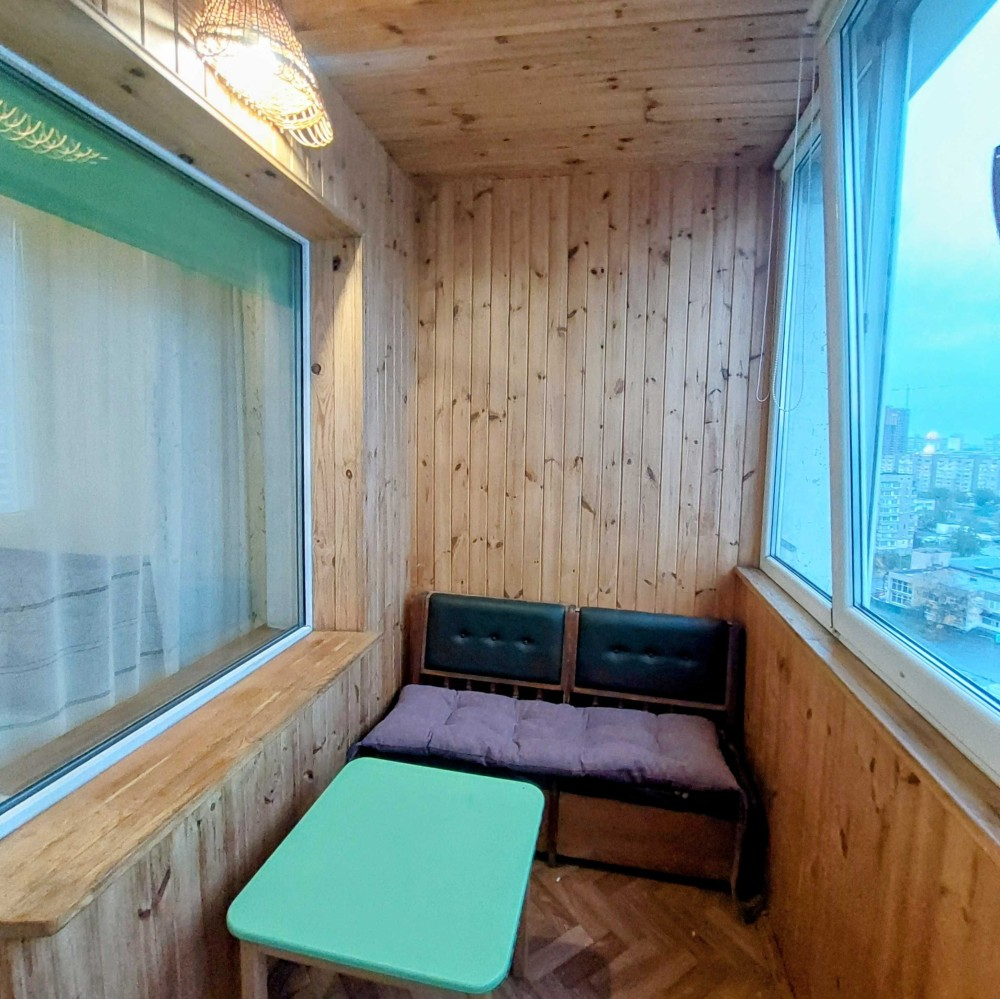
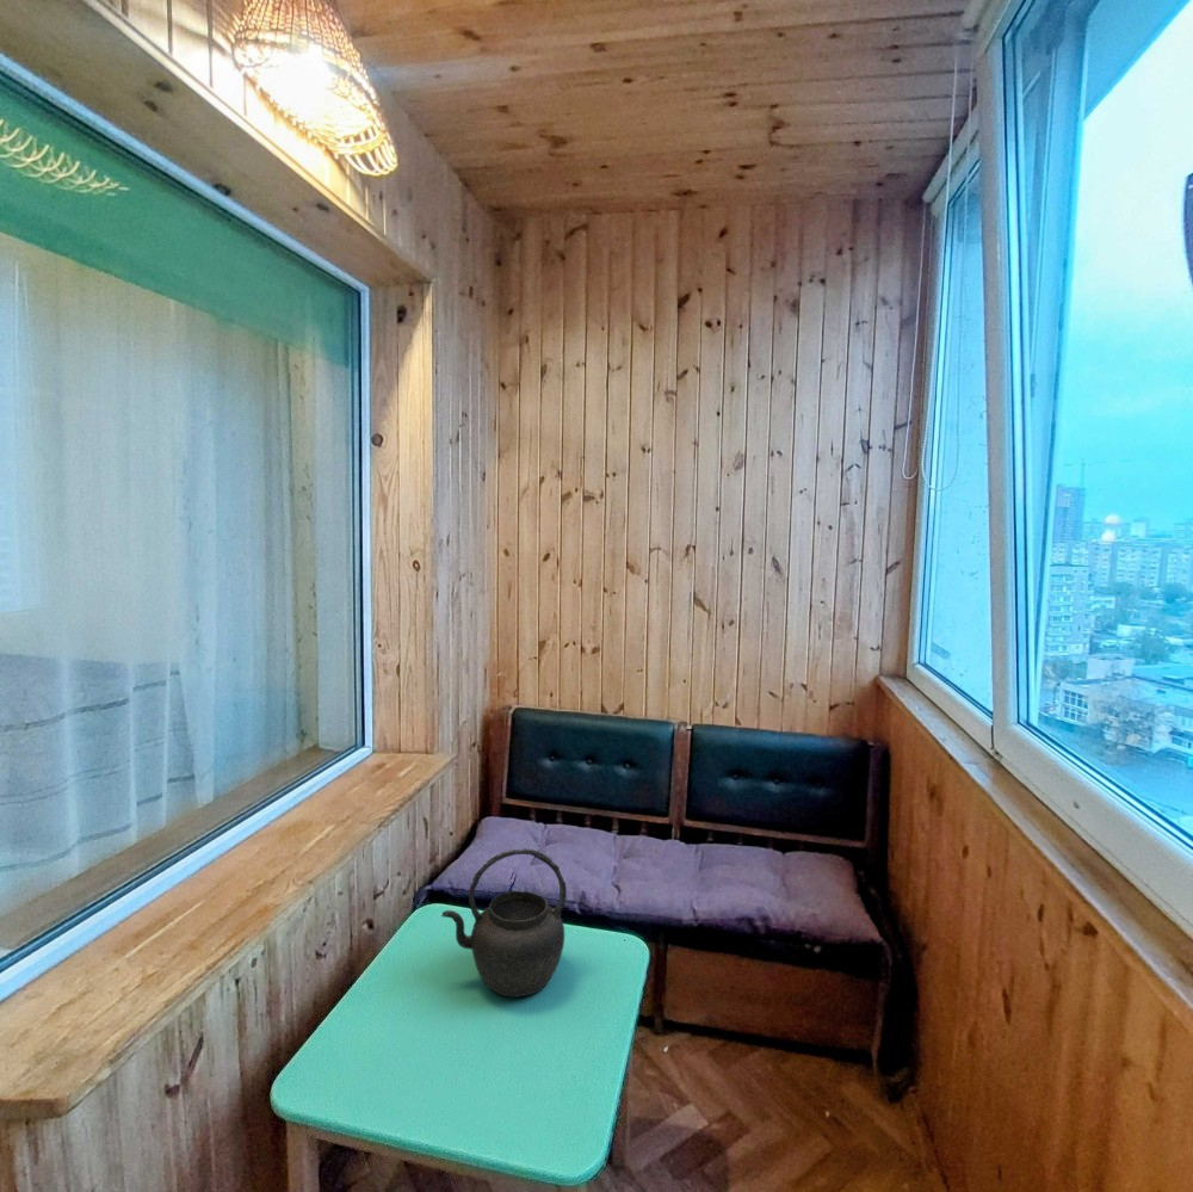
+ kettle (505, 916)
